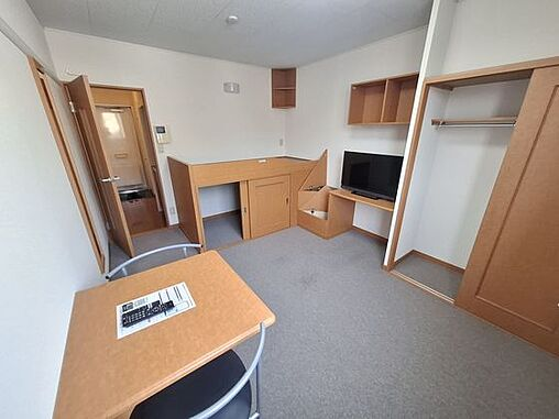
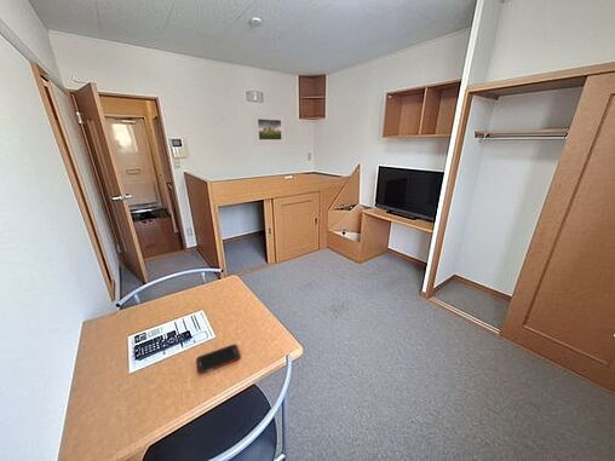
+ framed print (270, 129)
+ cell phone (218, 358)
